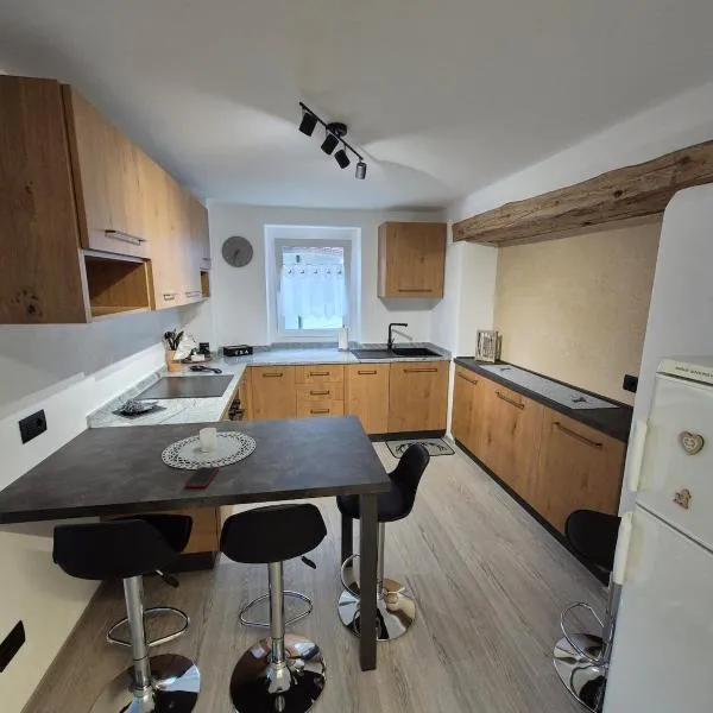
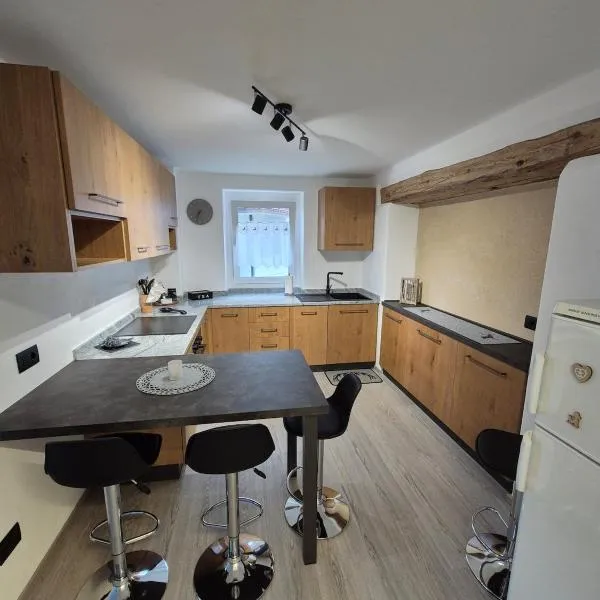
- cell phone (202, 477)
